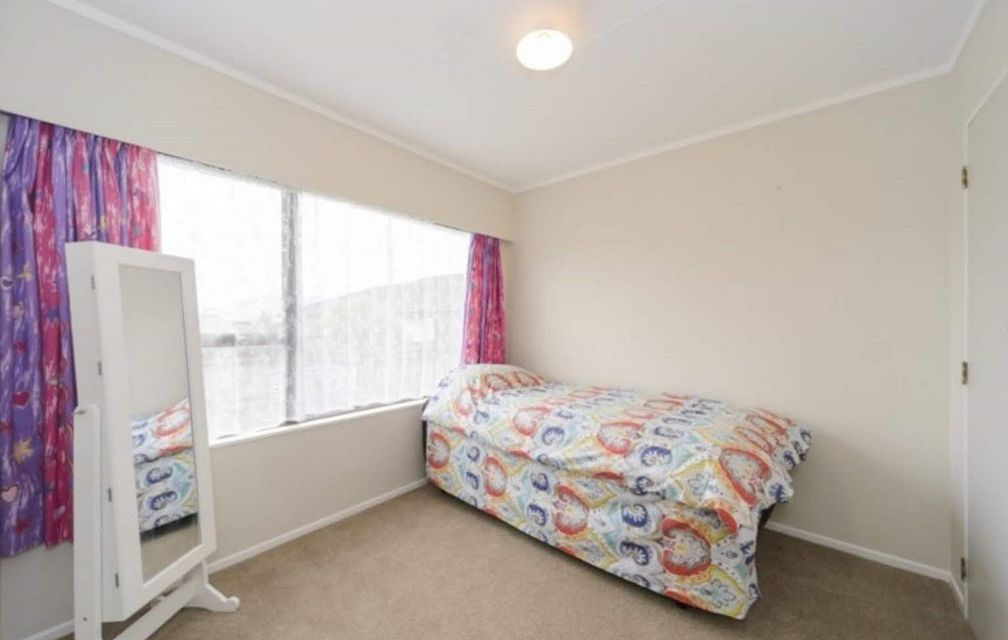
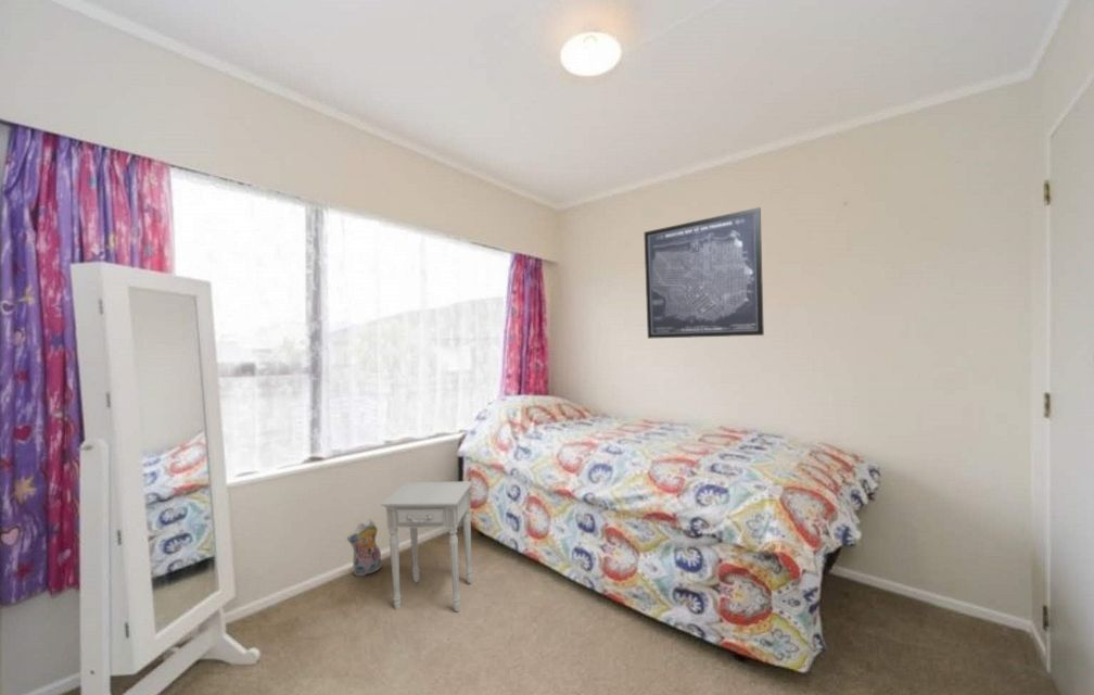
+ nightstand (417, 544)
+ plush toy (366, 546)
+ wall art (698, 279)
